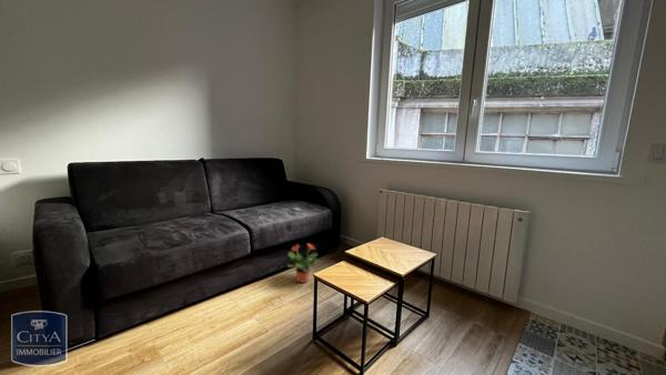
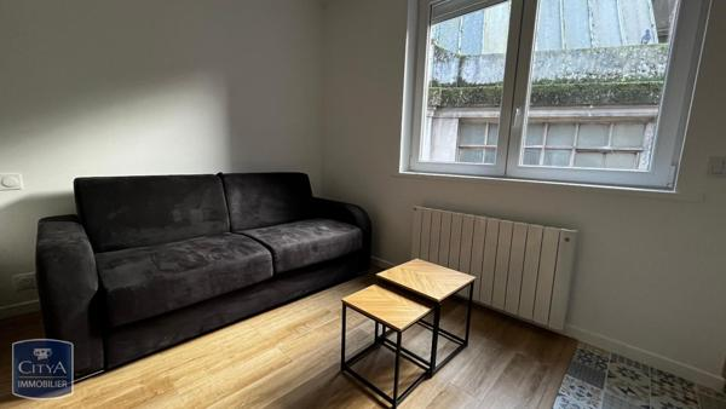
- potted plant (302, 262)
